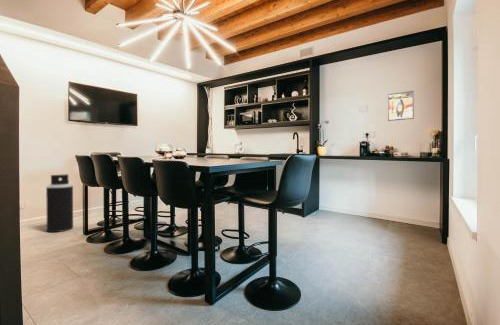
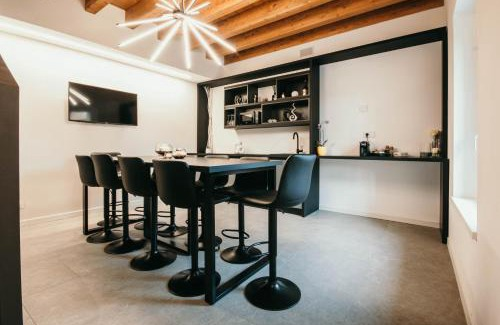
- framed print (400, 106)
- trash can (60, 202)
